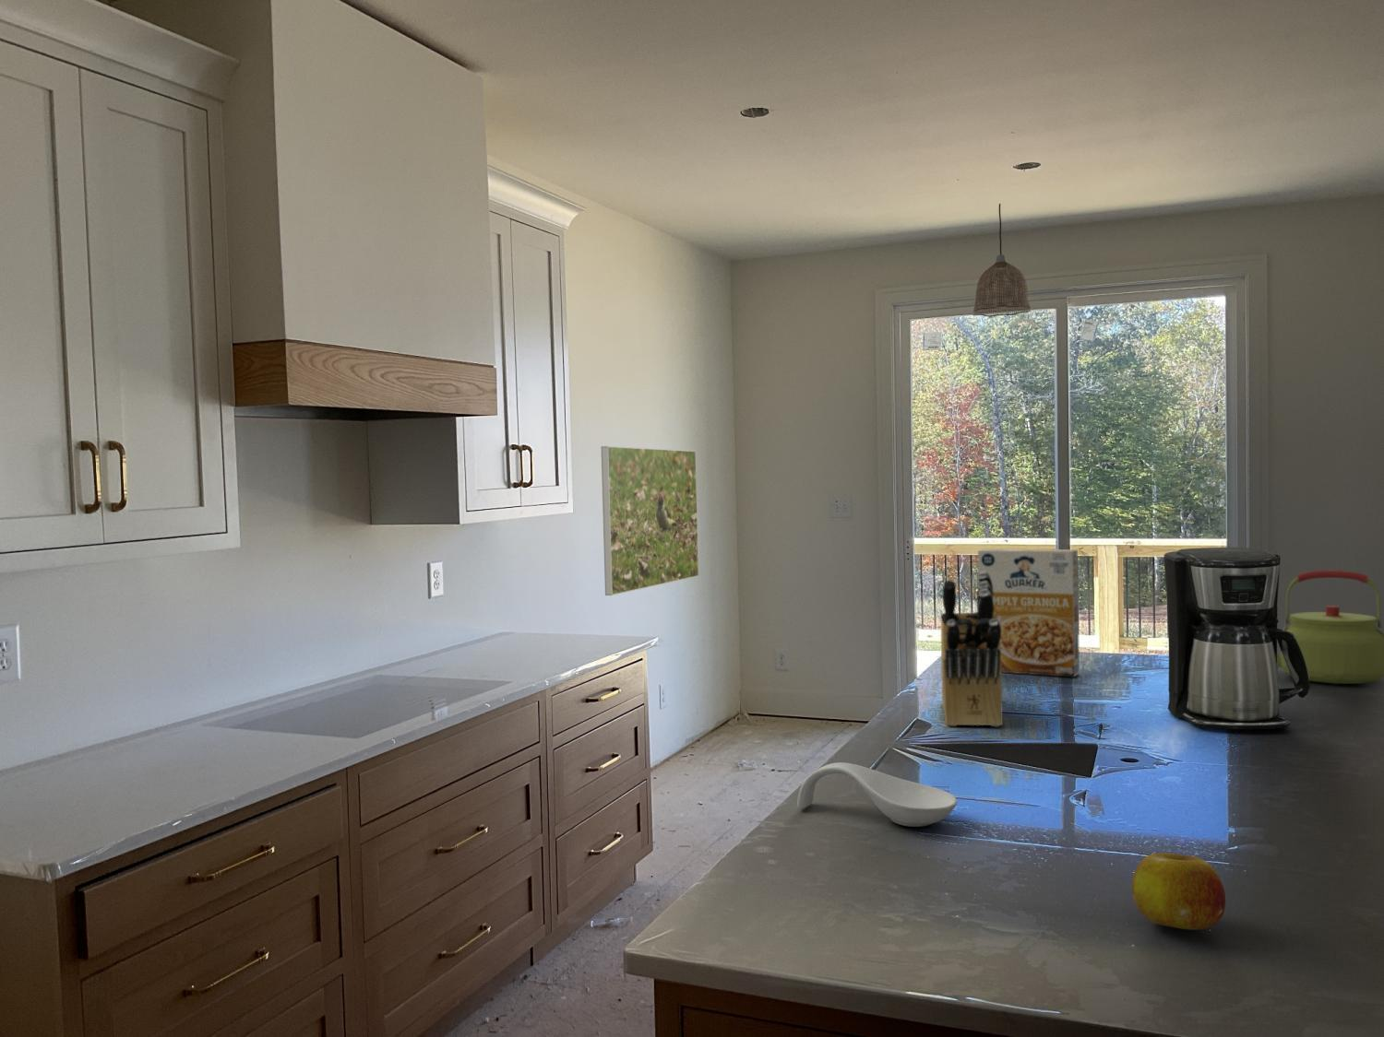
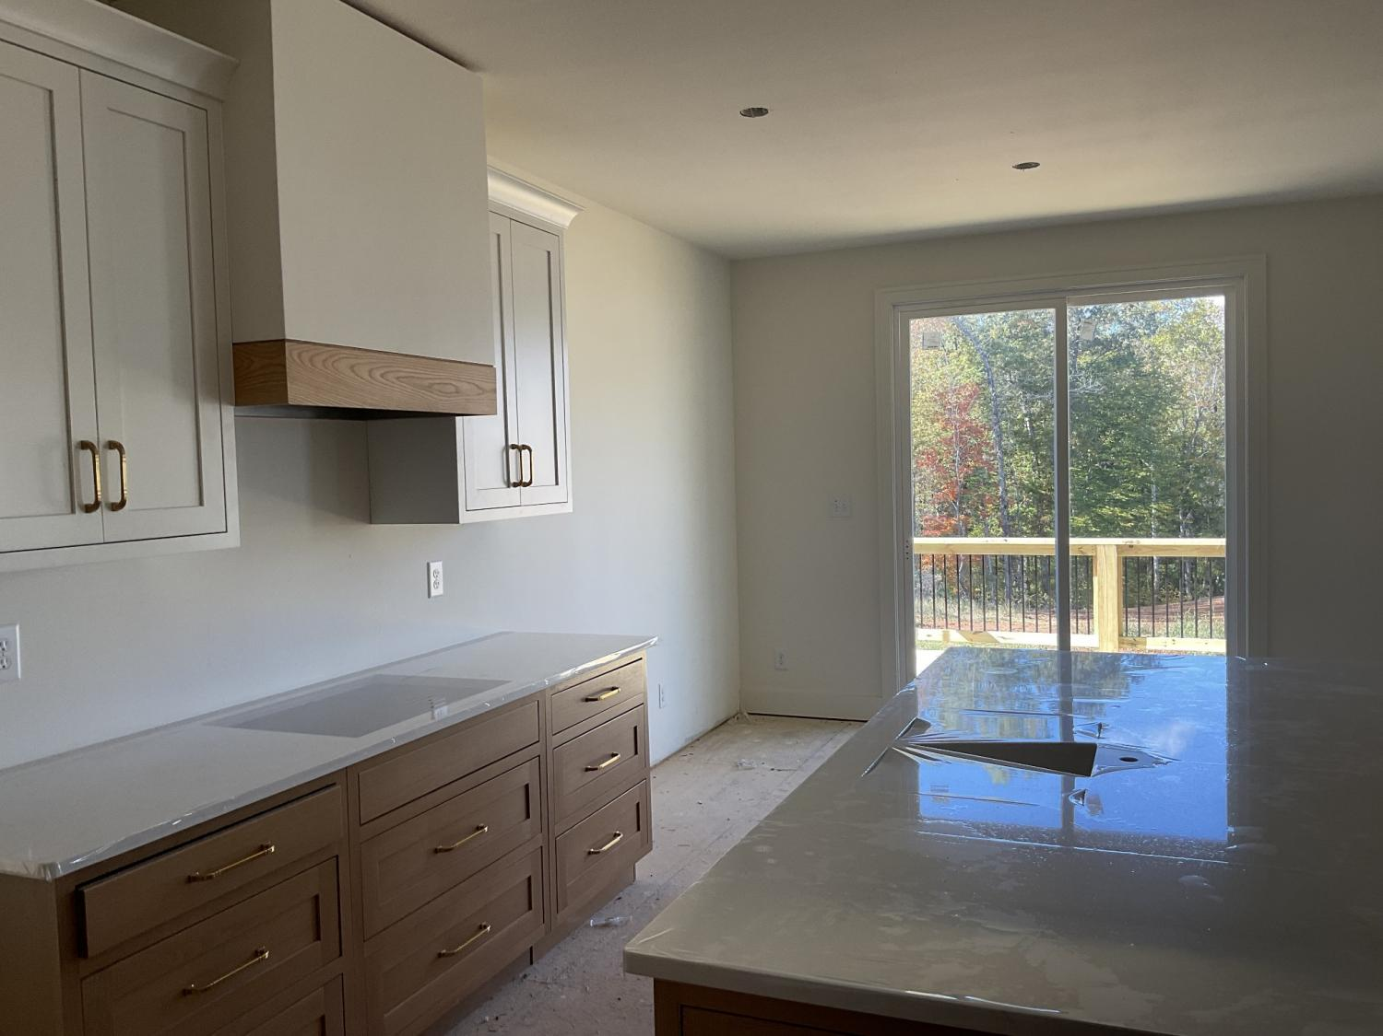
- kettle (1315, 623)
- knife block (969, 643)
- coffee maker (1234, 632)
- spoon rest (875, 792)
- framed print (654, 516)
- pendant lamp (1000, 257)
- cereal box (1028, 610)
- fruit (1177, 891)
